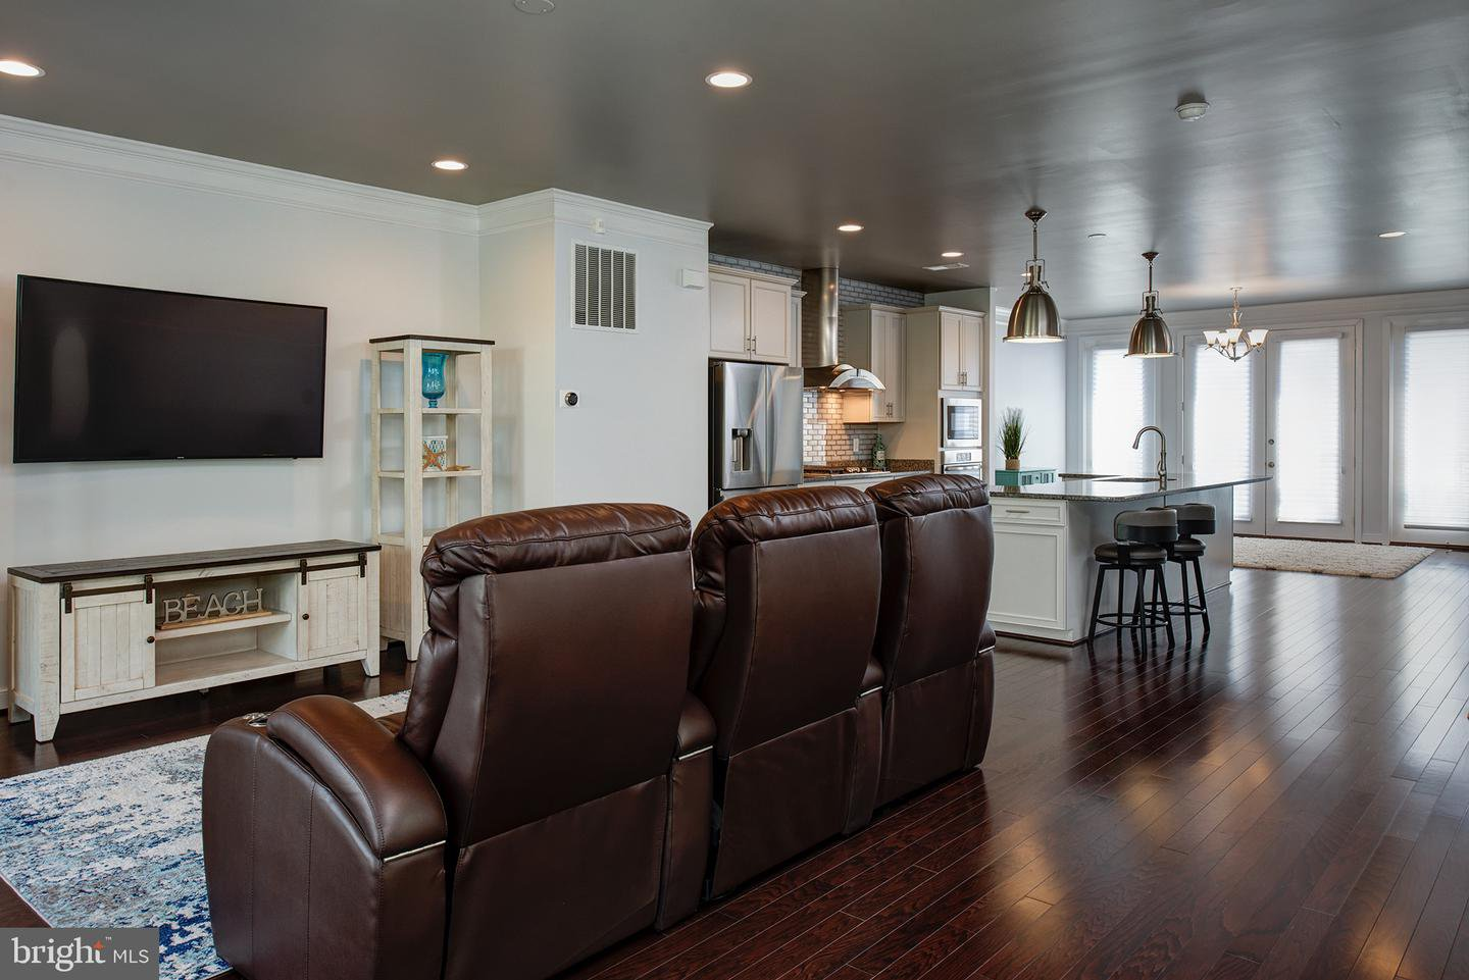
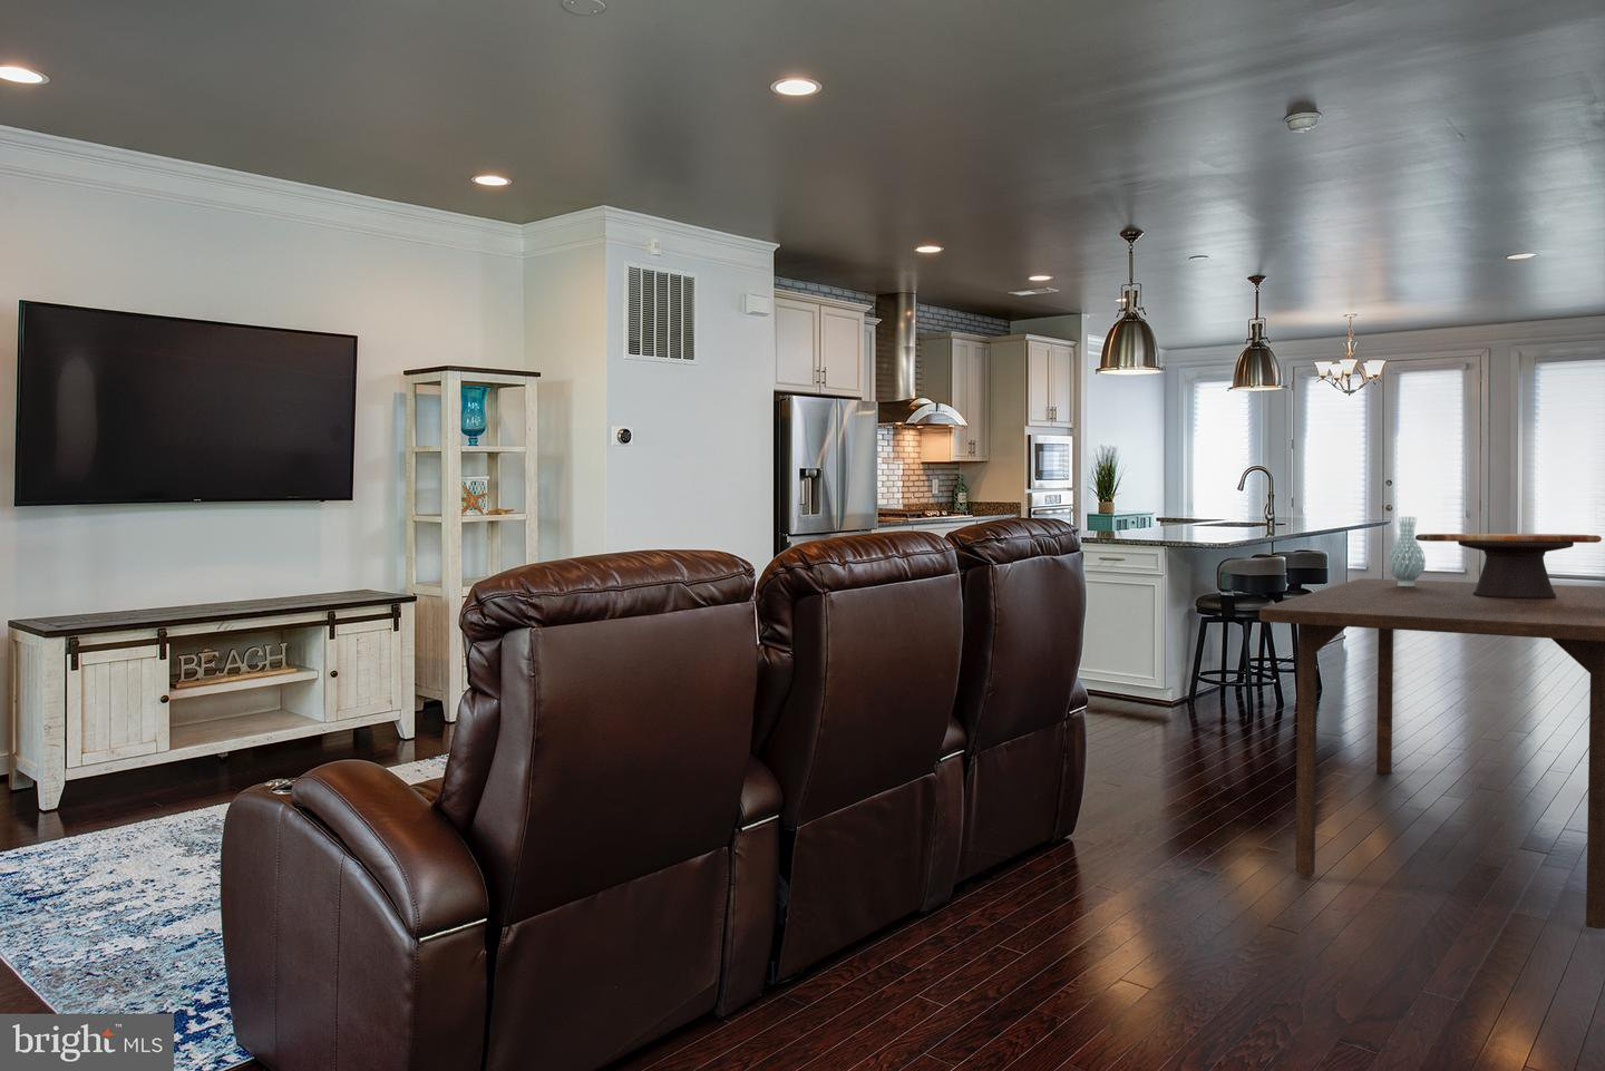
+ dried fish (1505, 564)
+ dining table (1391, 716)
+ vase (1407, 551)
